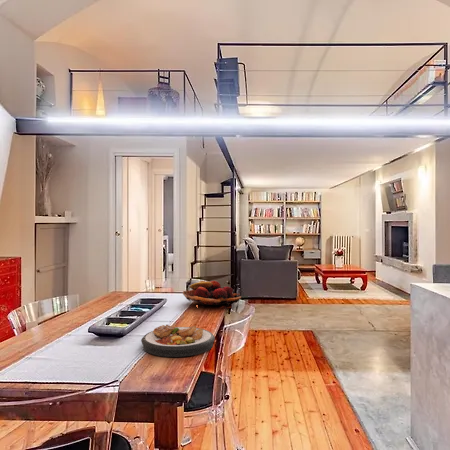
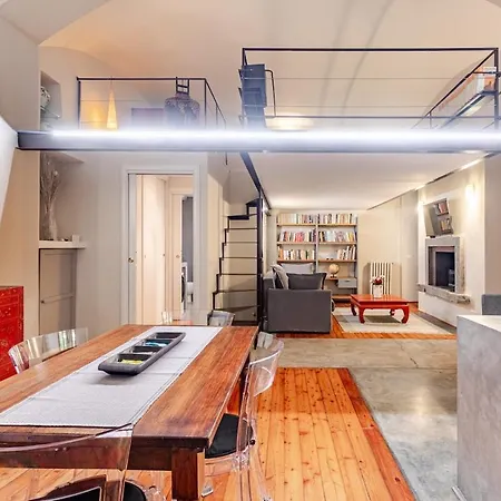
- fruit basket (210, 293)
- plate (178, 337)
